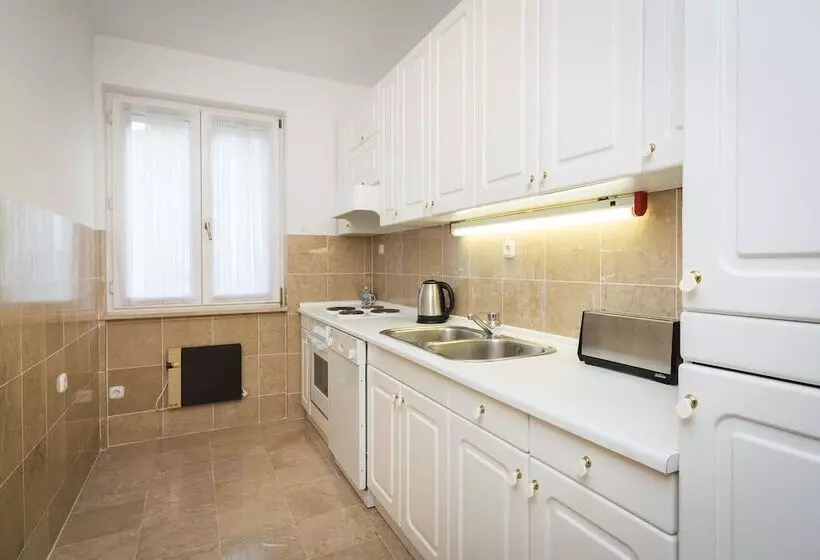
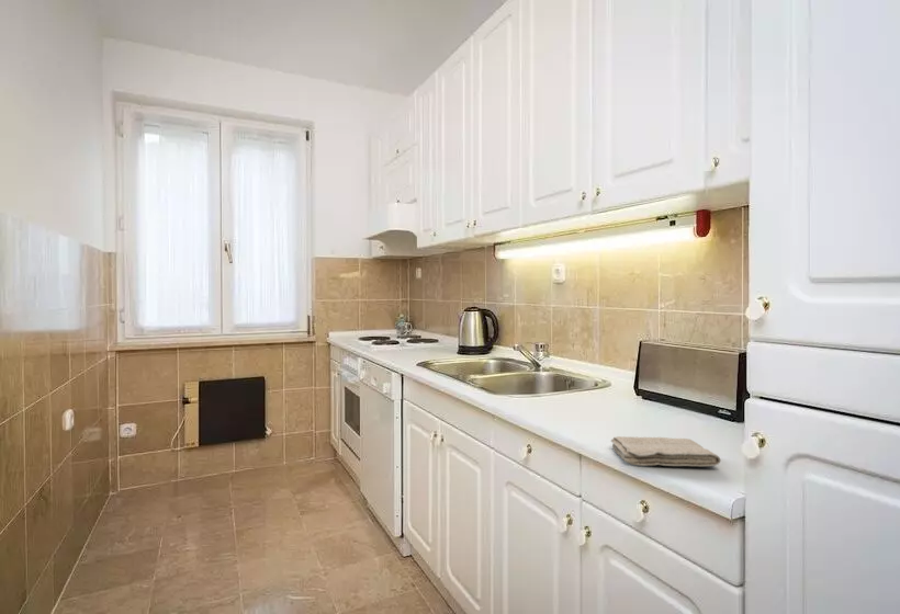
+ washcloth (661, 450)
